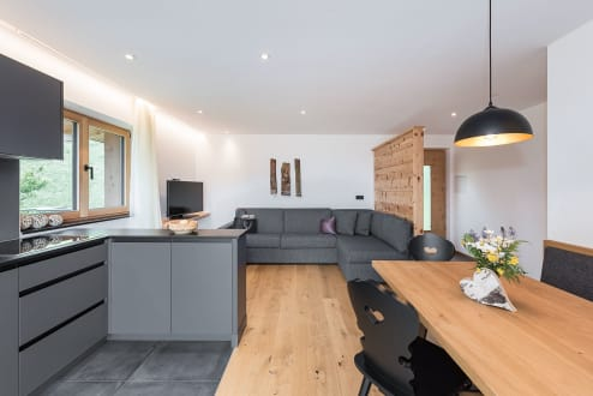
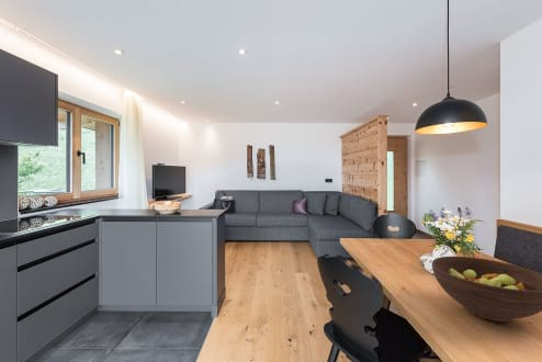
+ fruit bowl (486, 291)
